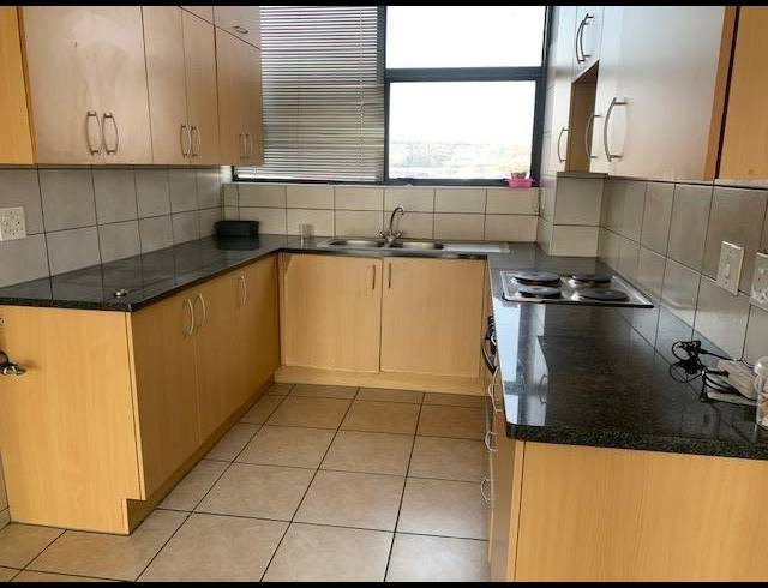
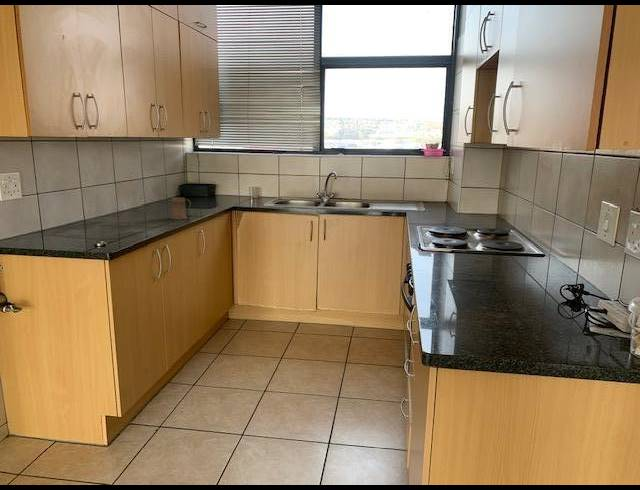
+ mug (181, 208)
